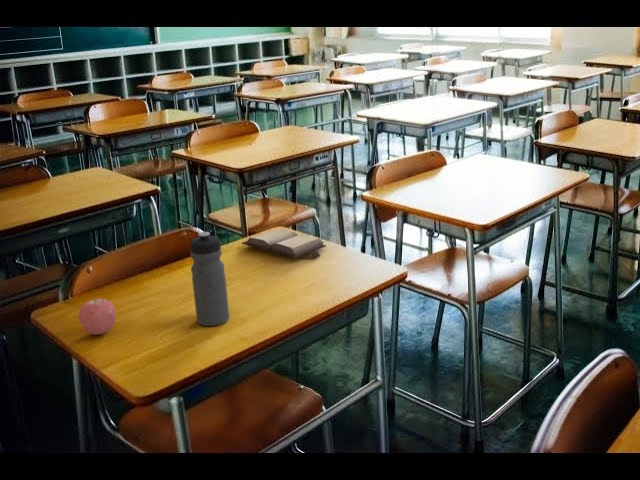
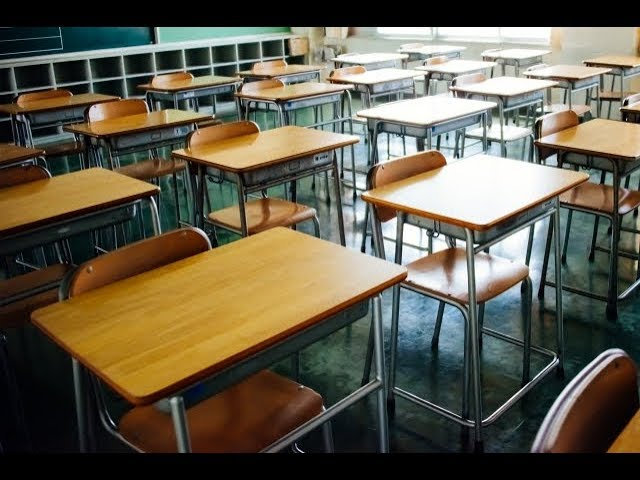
- water bottle (208, 277)
- apple (97, 315)
- hardback book (285, 242)
